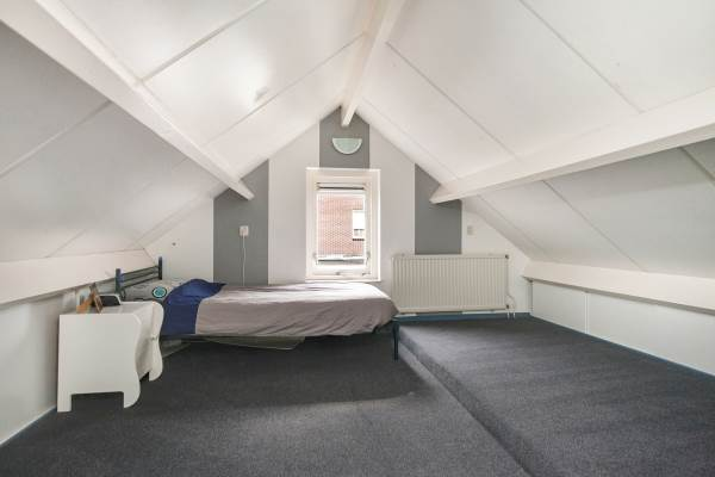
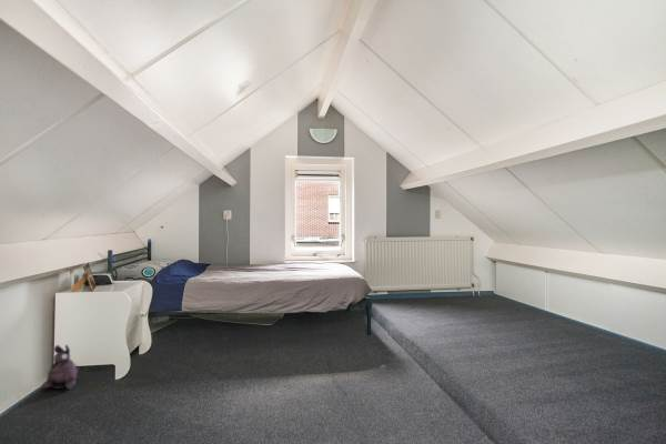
+ plush toy (67, 363)
